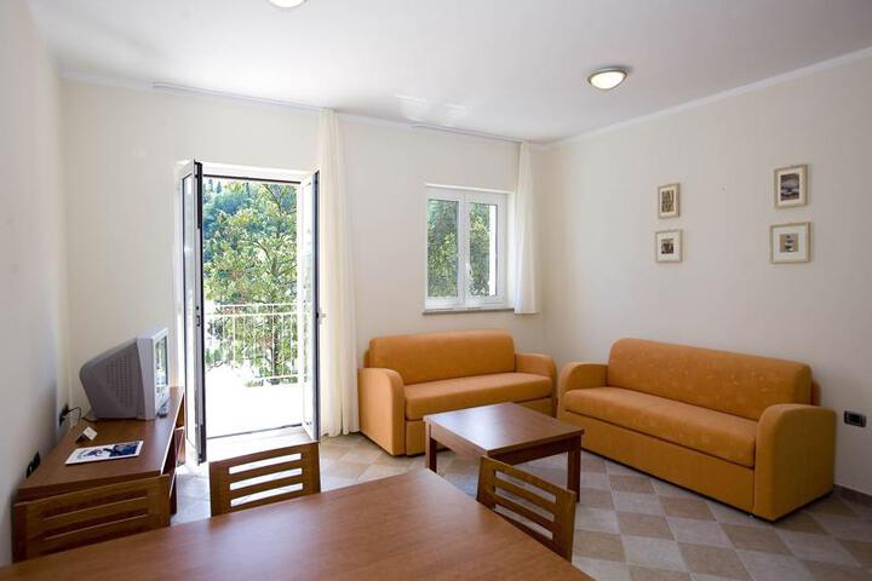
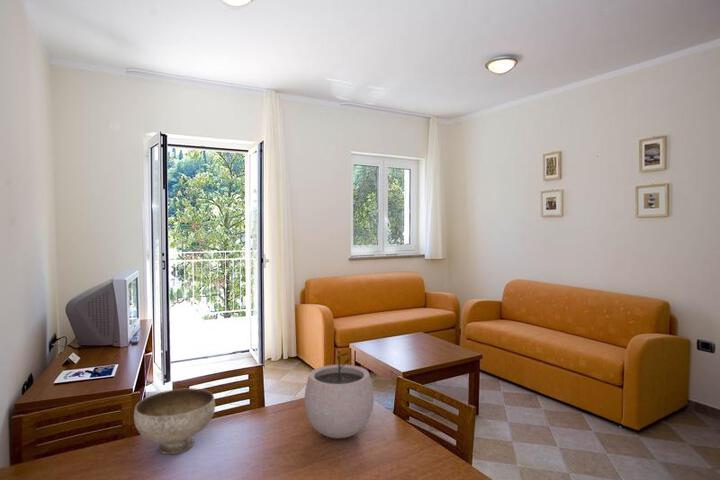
+ bowl (176, 423)
+ plant pot (339, 390)
